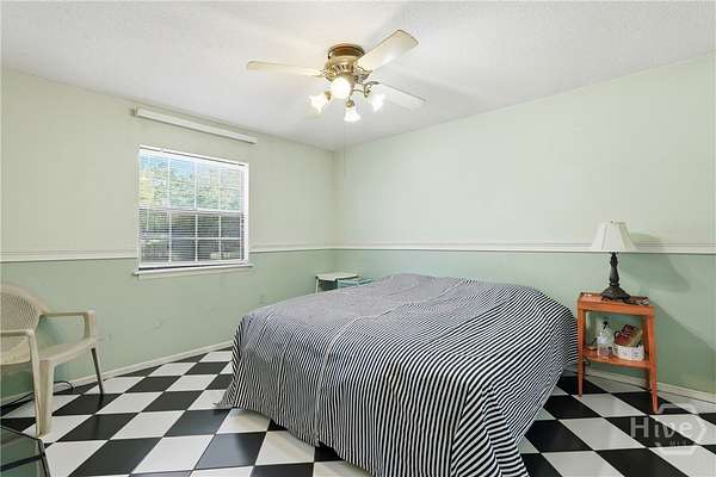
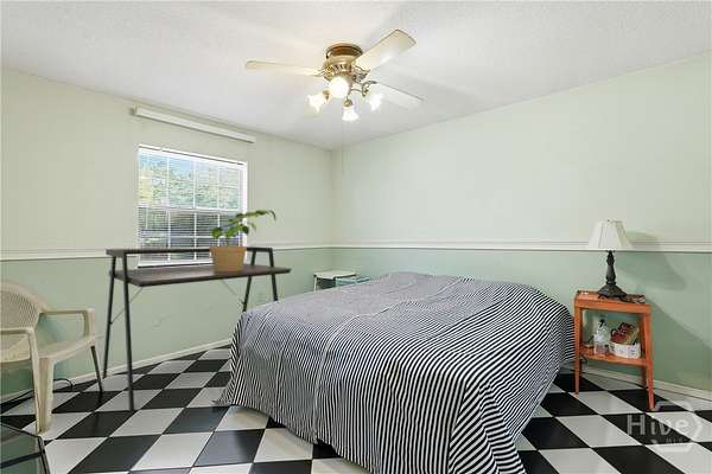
+ potted plant (247, 235)
+ desk (201, 281)
